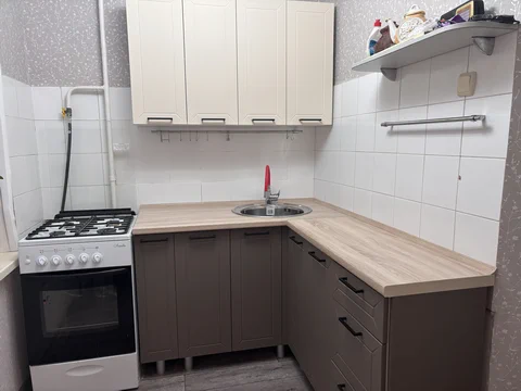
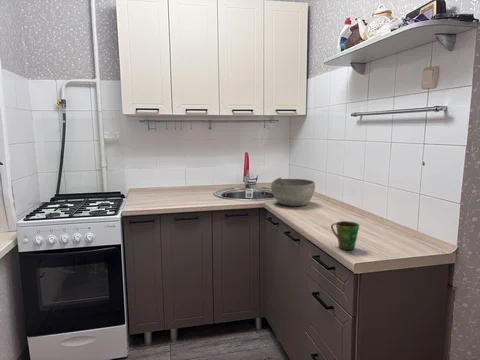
+ bowl (292, 191)
+ cup (343, 235)
